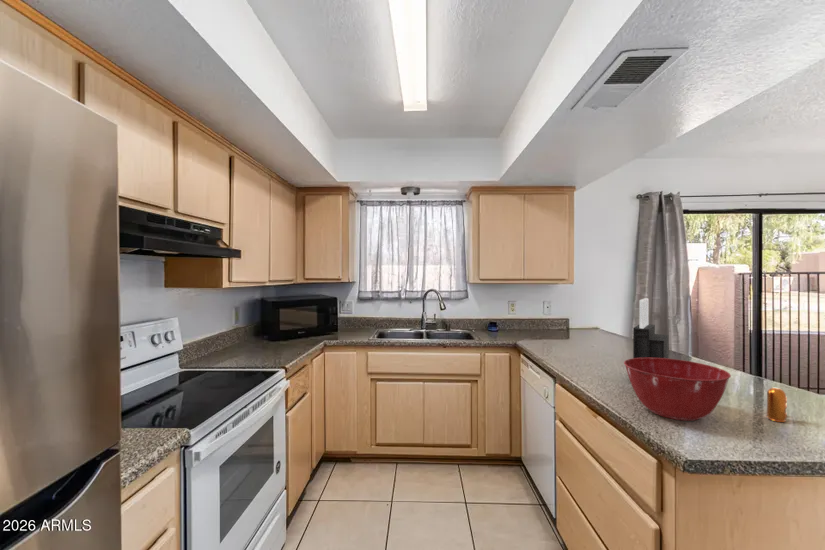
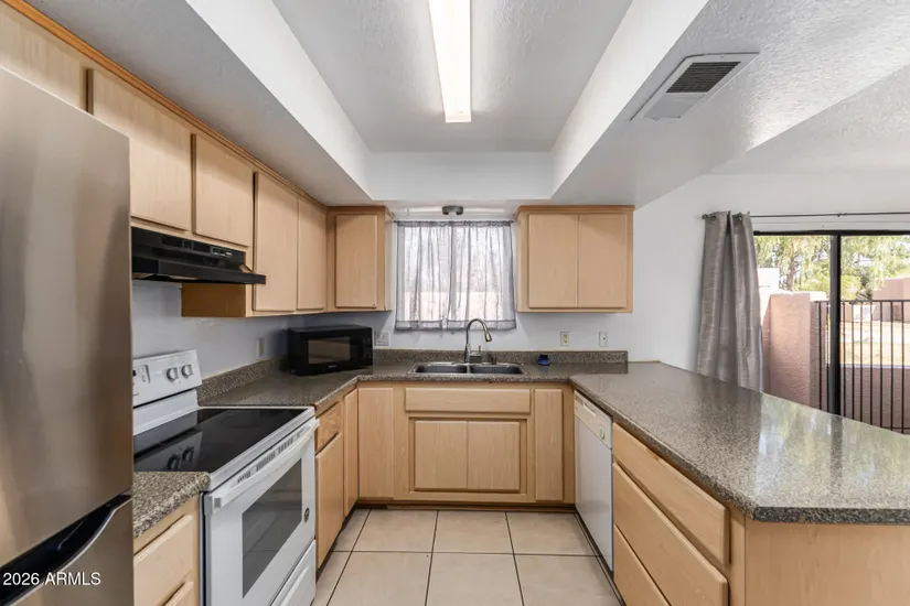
- mixing bowl (673, 390)
- pepper shaker (776, 401)
- knife block (654, 340)
